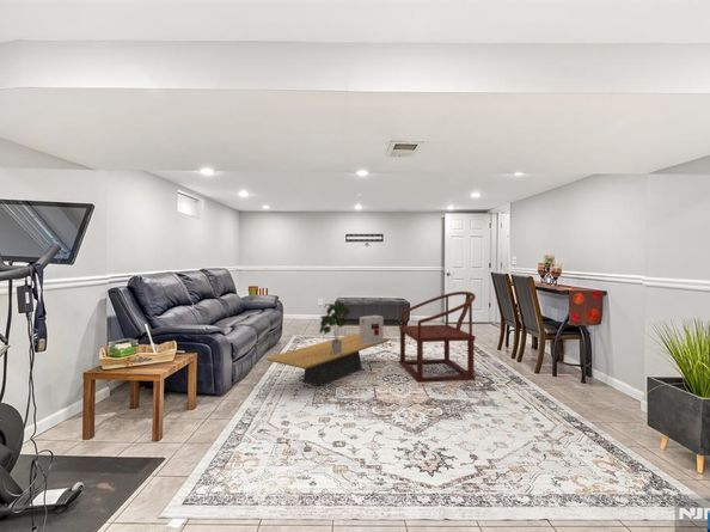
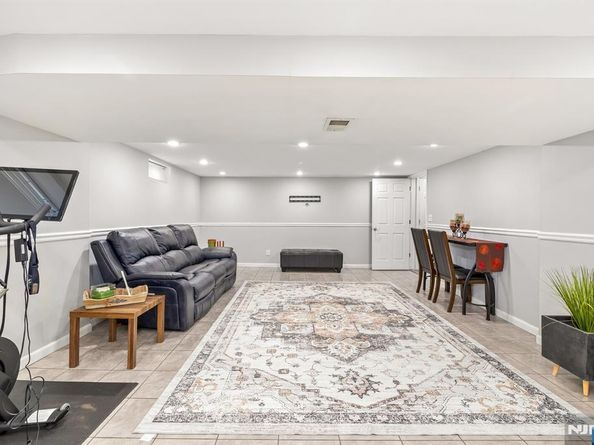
- armchair (439, 331)
- potted plant (335, 328)
- decorative box (371, 329)
- coffee table (333, 361)
